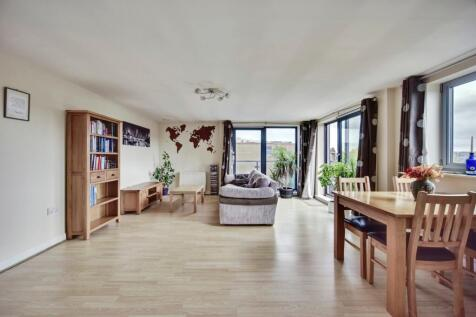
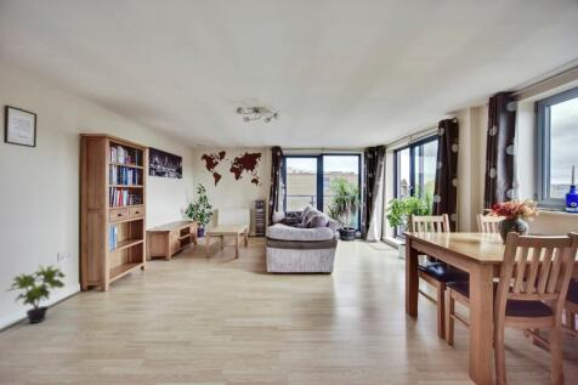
+ potted plant (39, 293)
